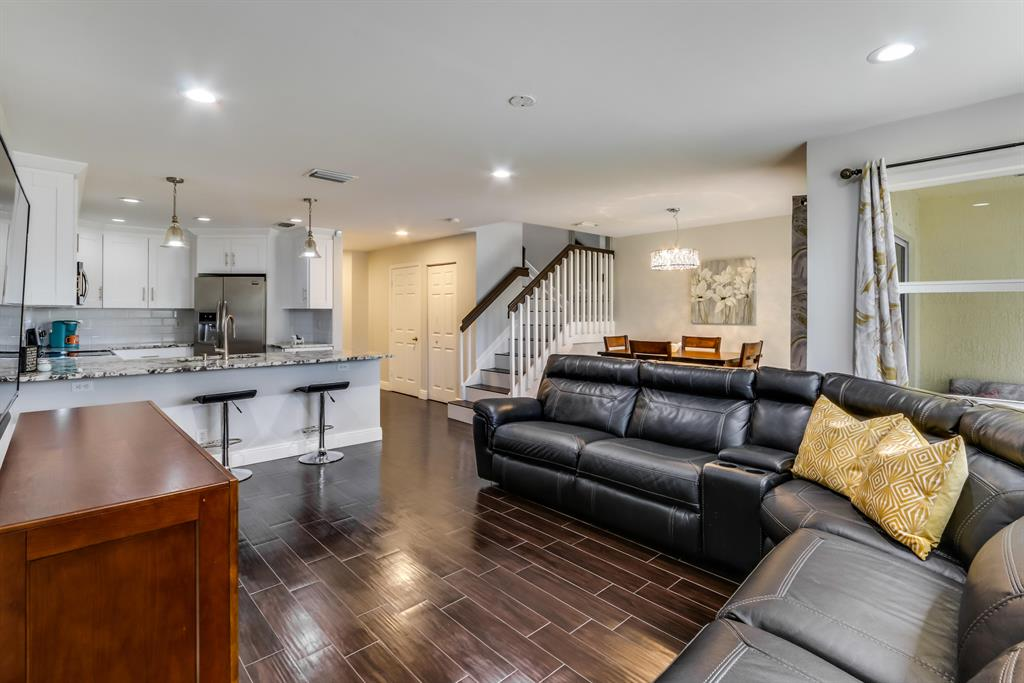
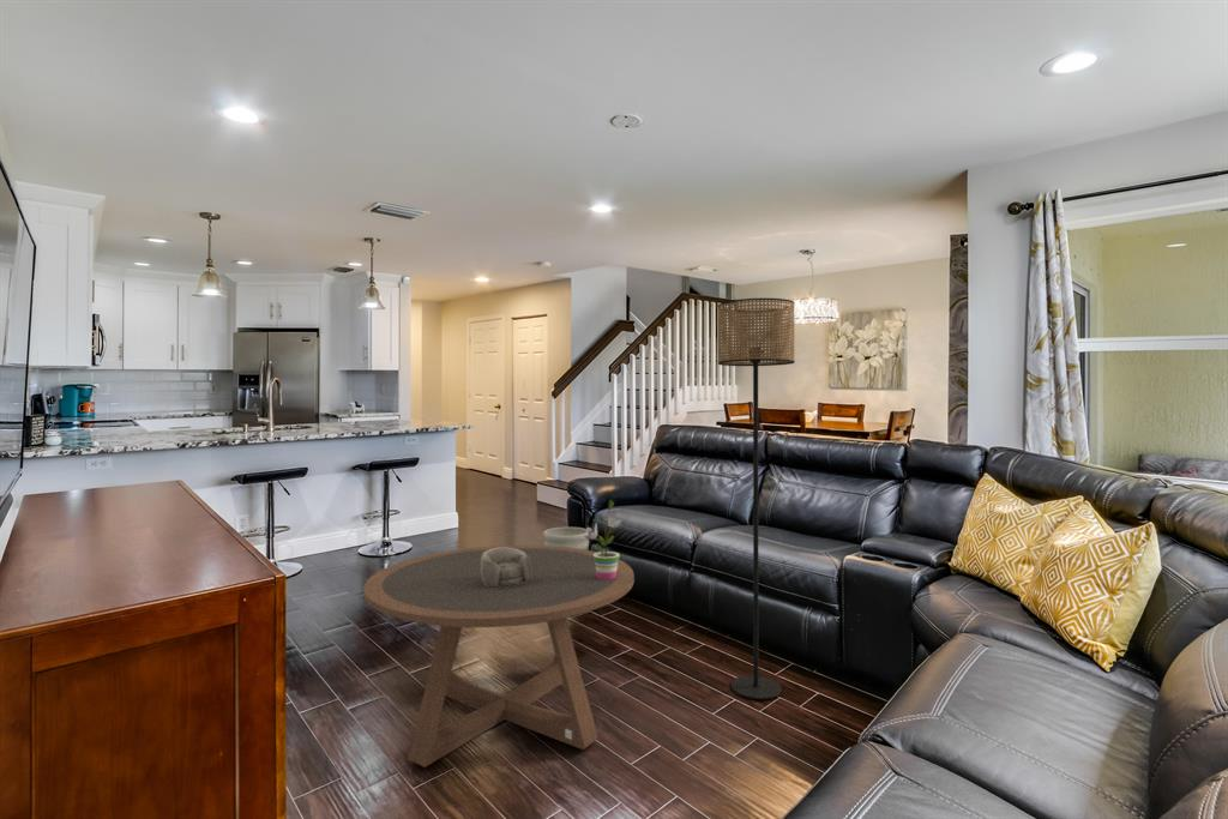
+ coffee table (504, 626)
+ decorative bowl (504, 565)
+ planter (568, 547)
+ potted plant (601, 536)
+ floor lamp (756, 495)
